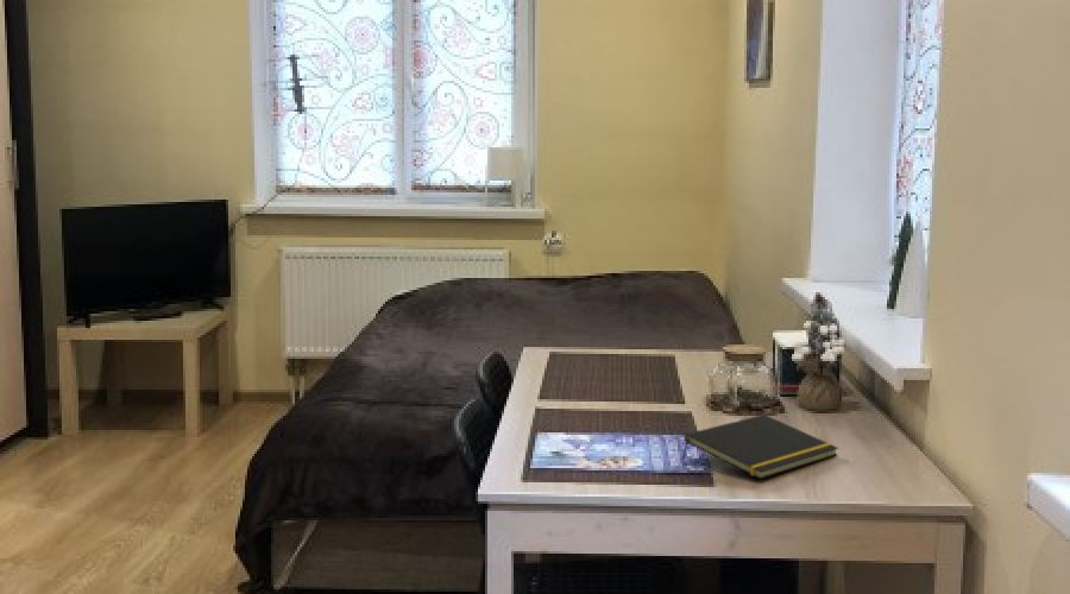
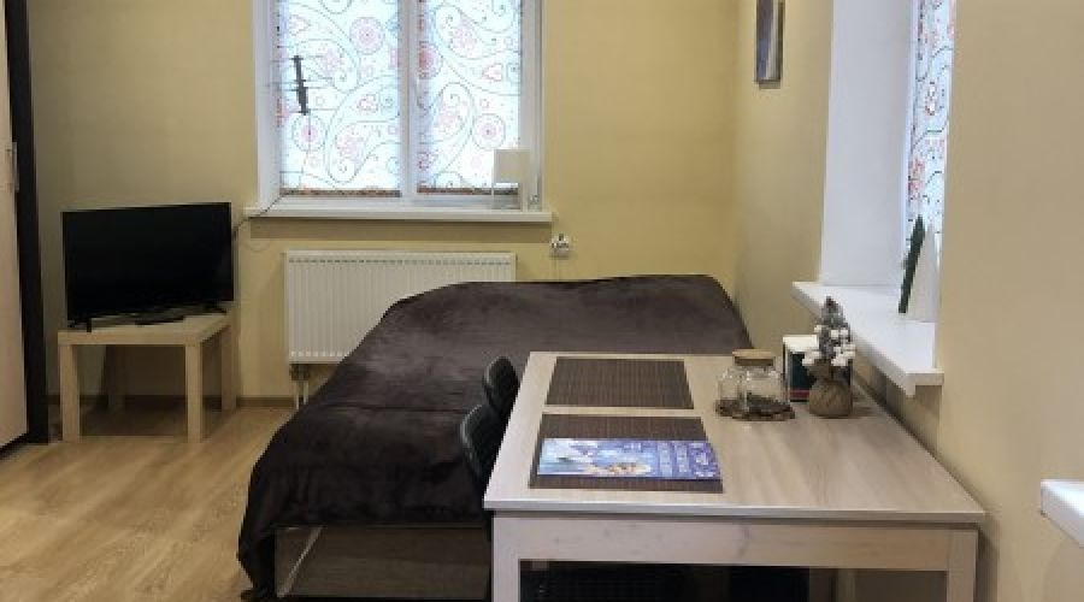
- notepad (761, 444)
